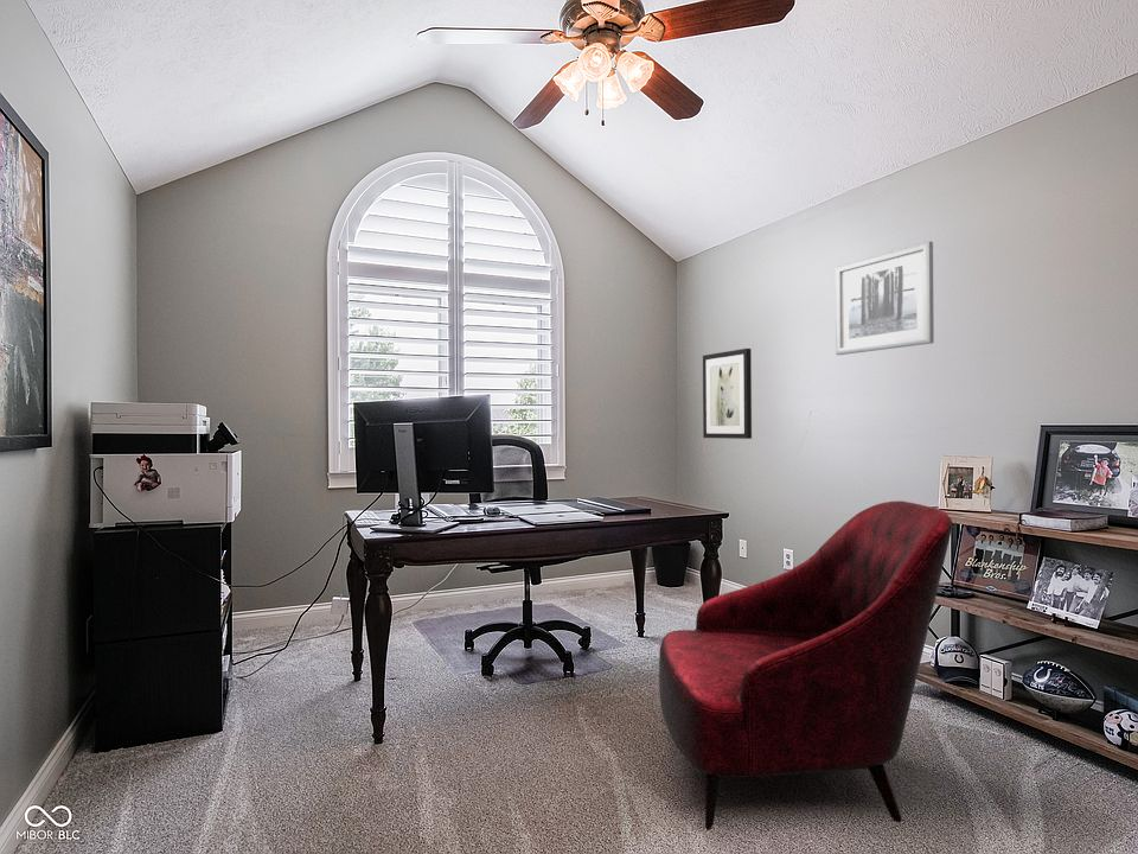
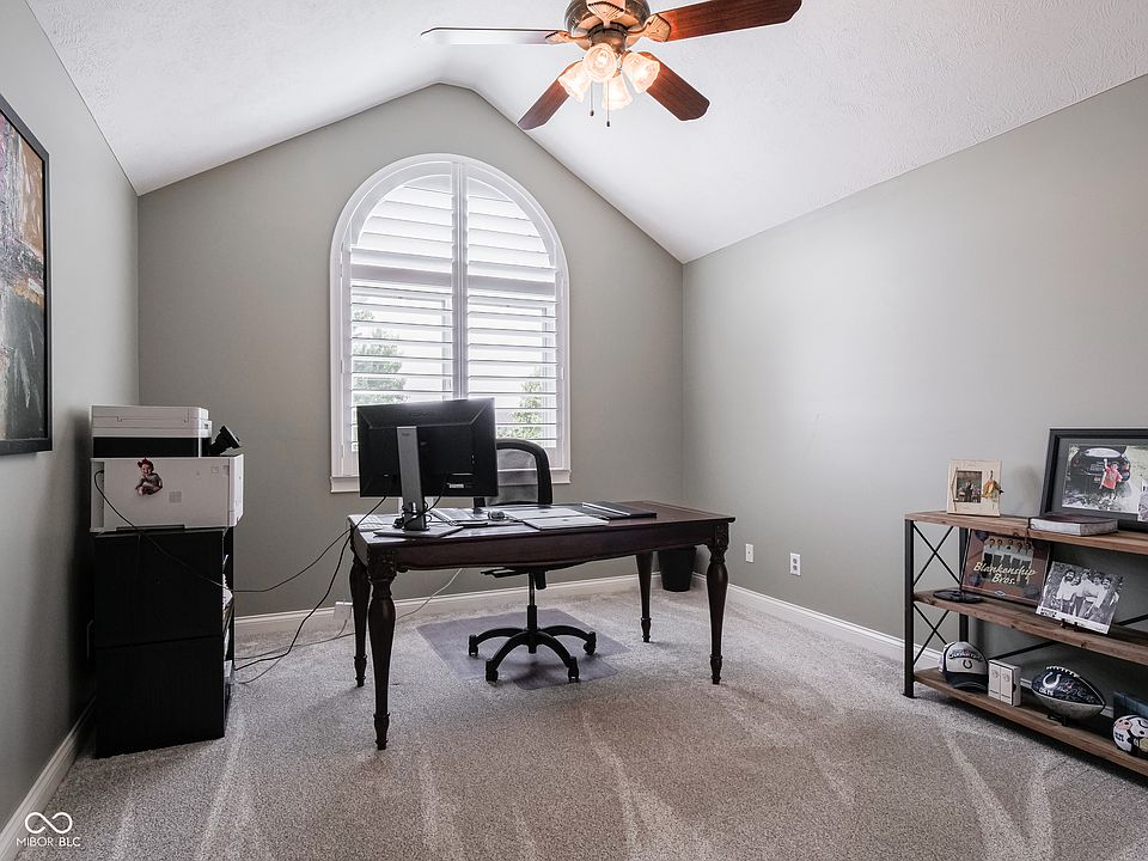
- wall art (725, 395)
- wall art (881, 302)
- armchair (794, 637)
